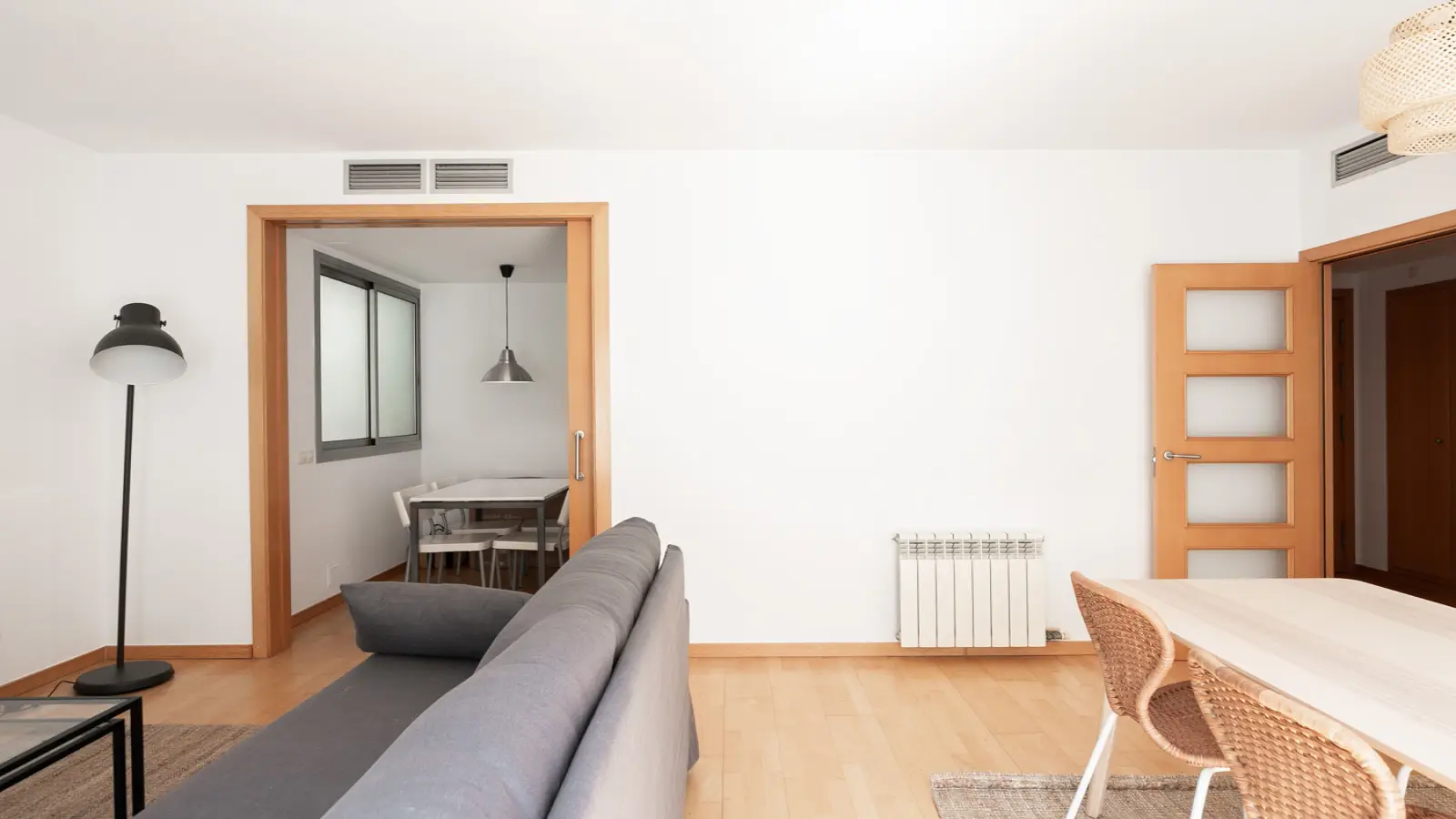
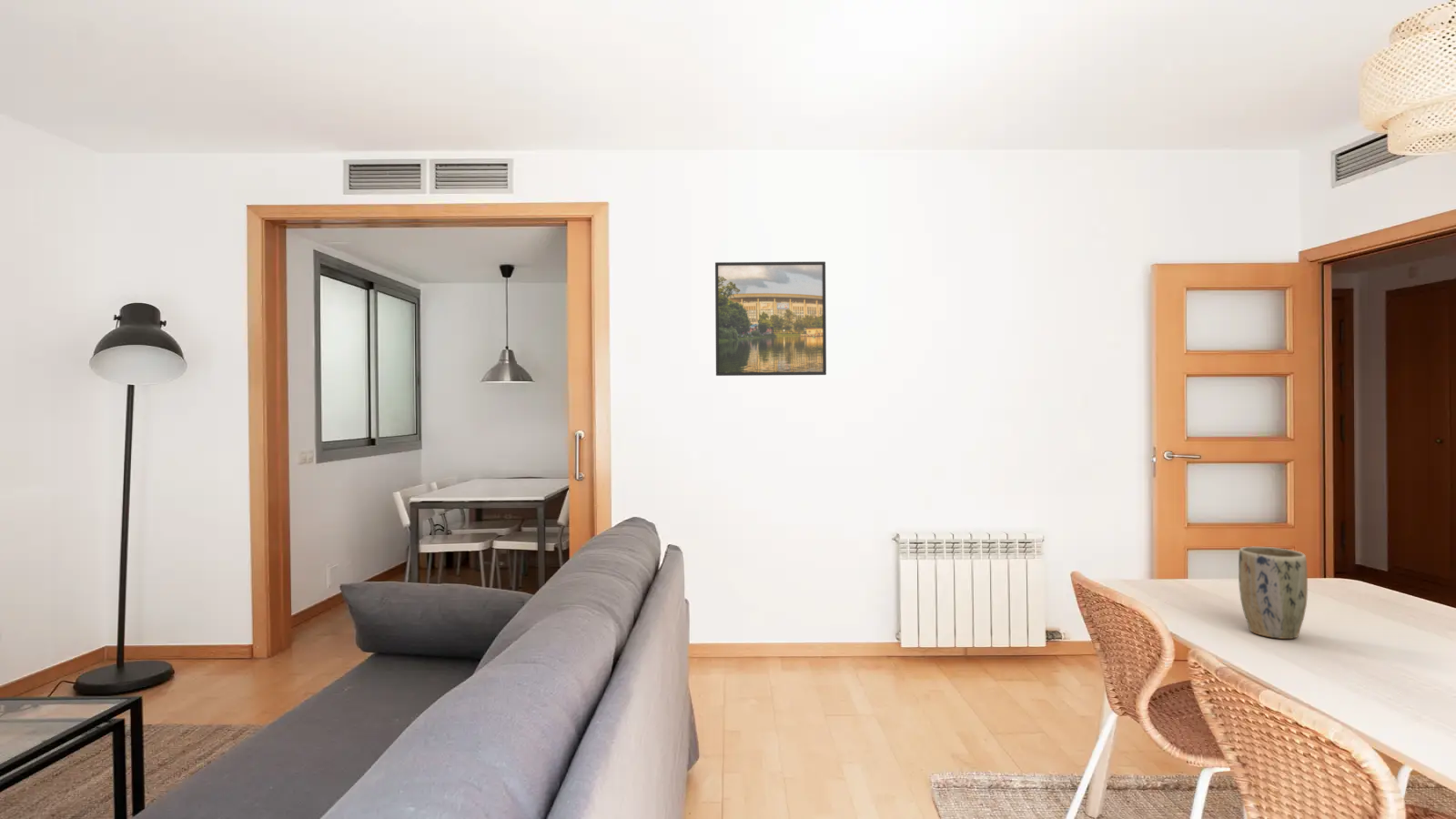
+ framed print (770, 318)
+ plant pot (1272, 592)
